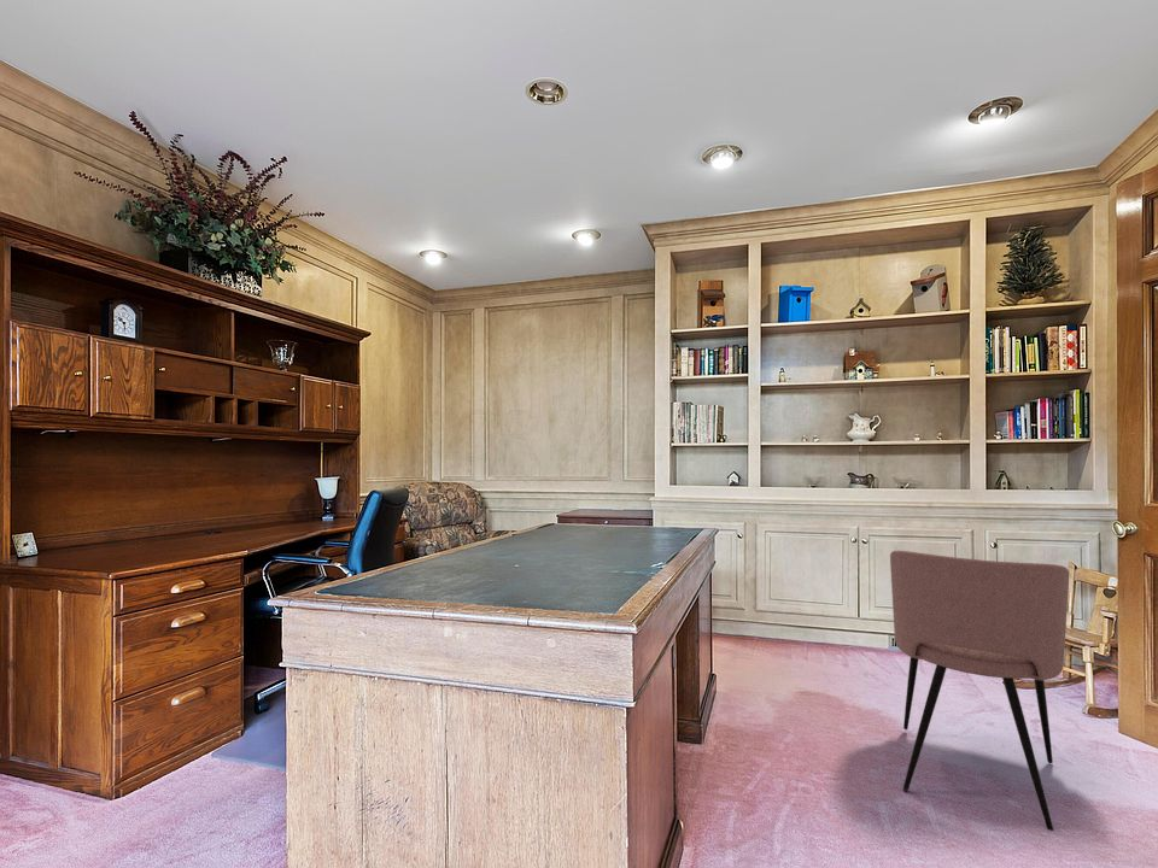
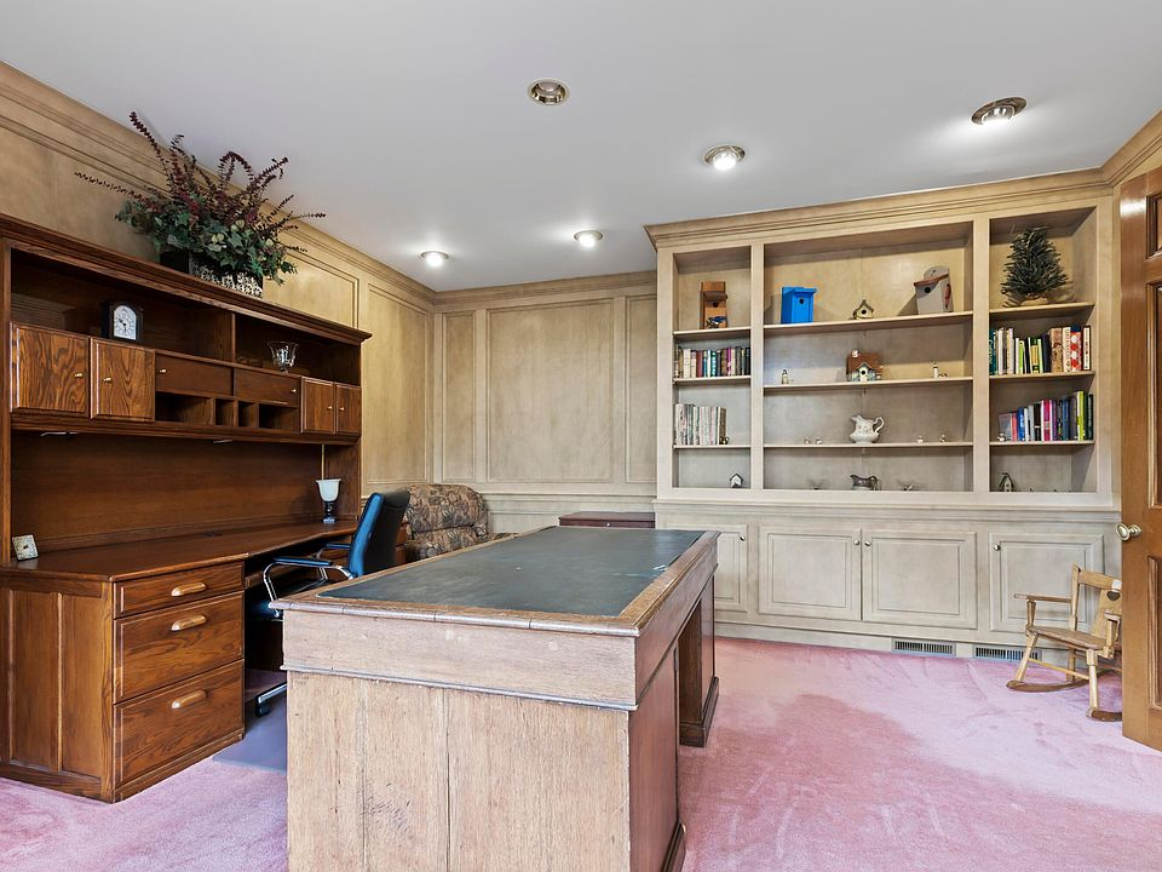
- armchair (973, 659)
